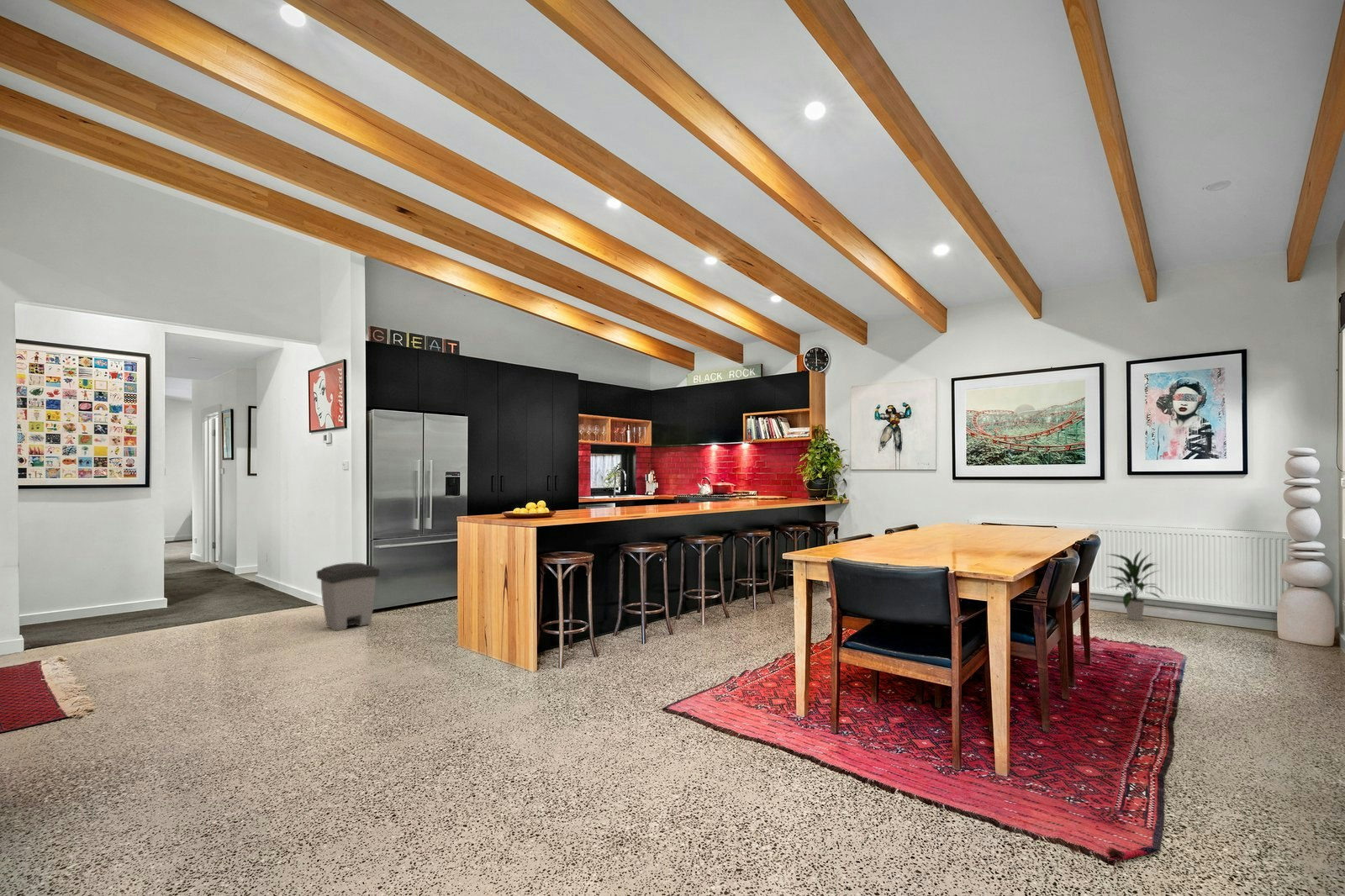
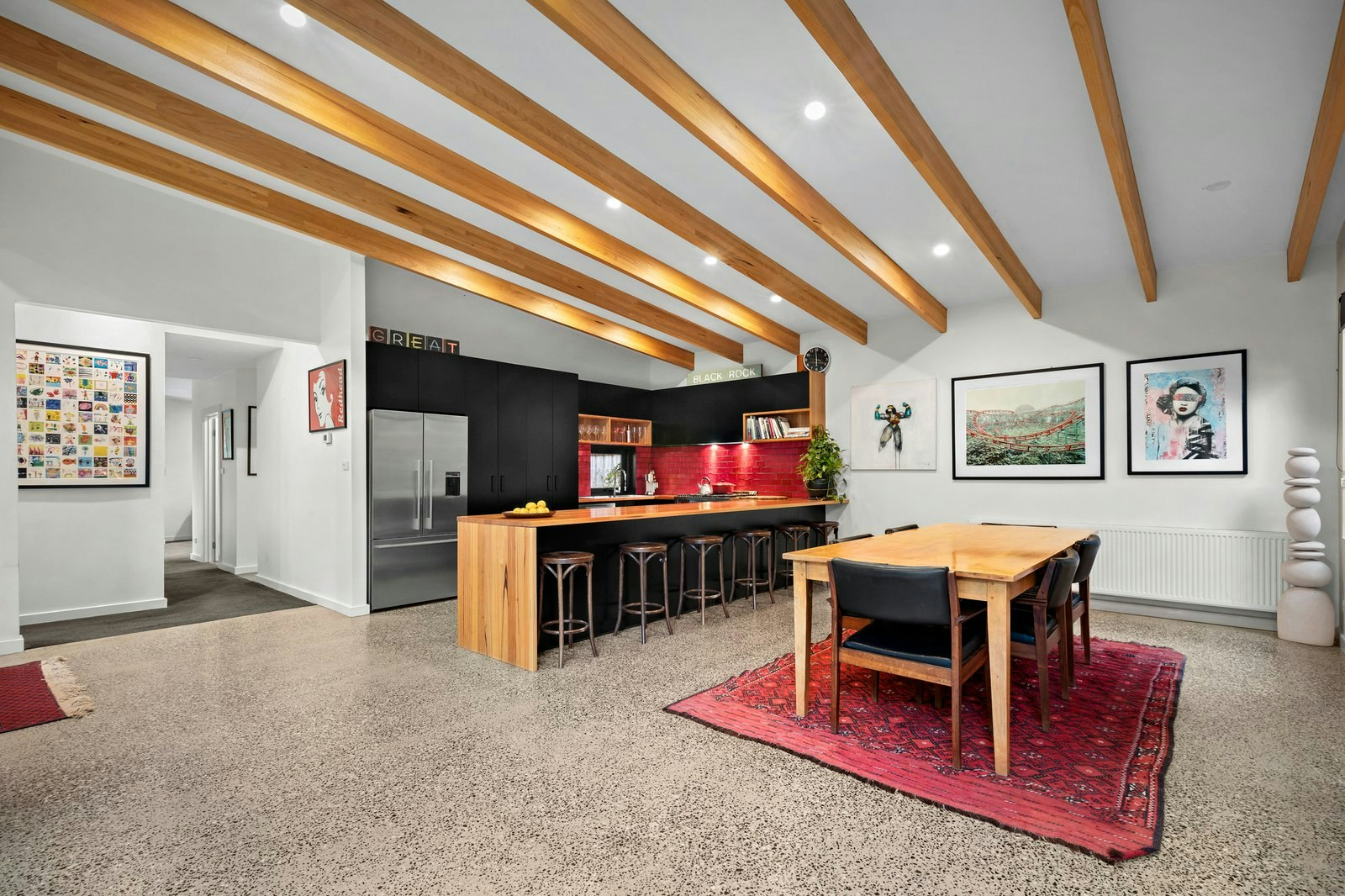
- indoor plant (1133, 583)
- trash can (347, 595)
